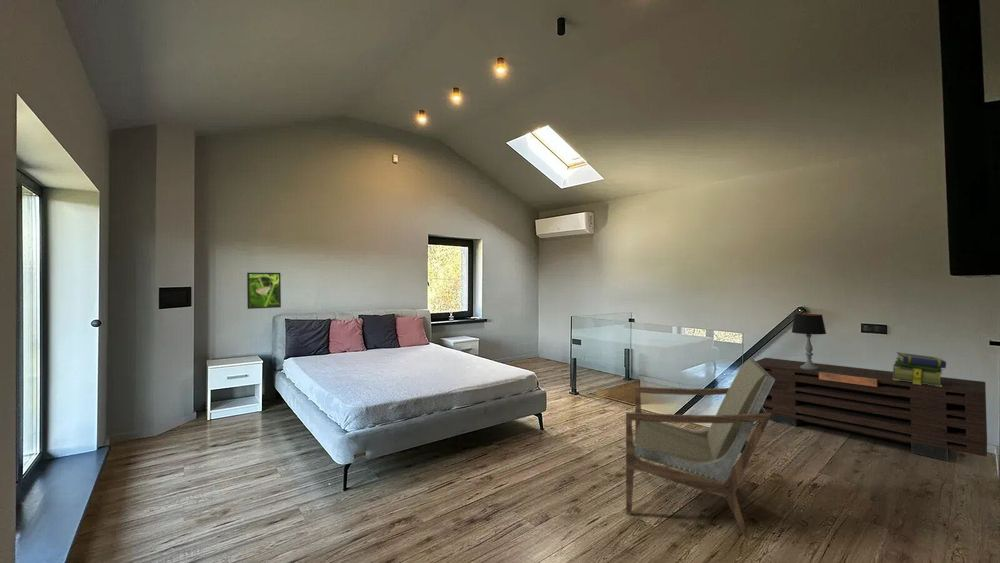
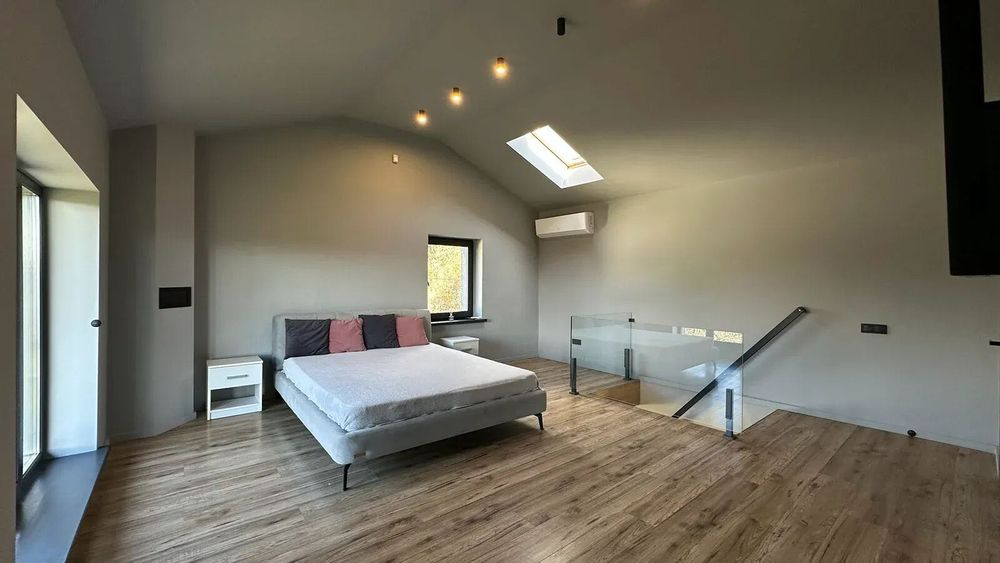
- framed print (264, 290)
- armchair (693, 431)
- stack of books (918, 367)
- dresser (853, 402)
- table lamp (808, 341)
